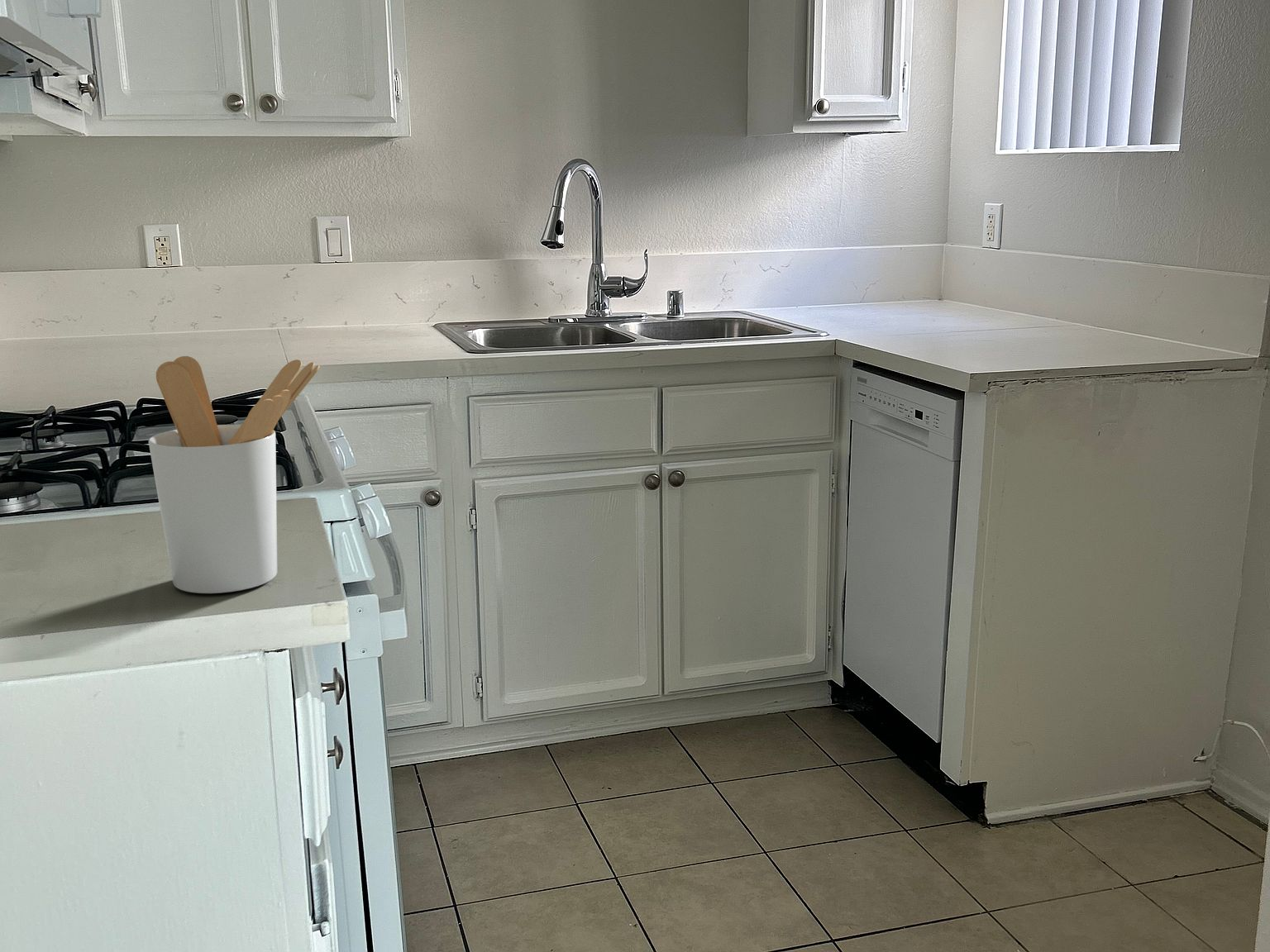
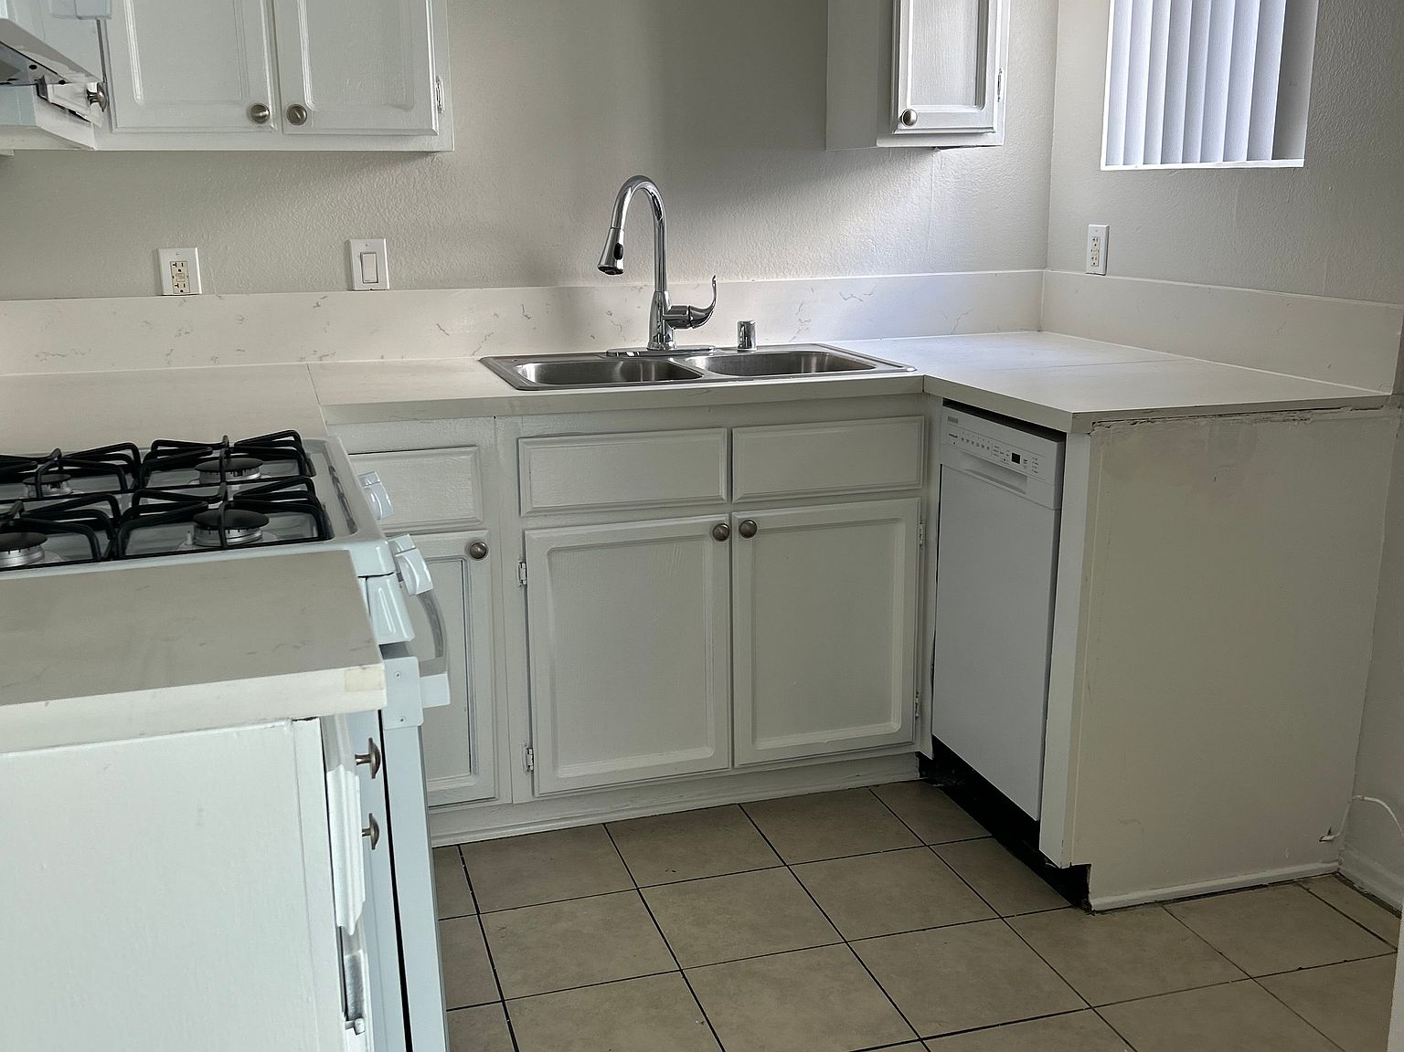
- utensil holder (245, 467)
